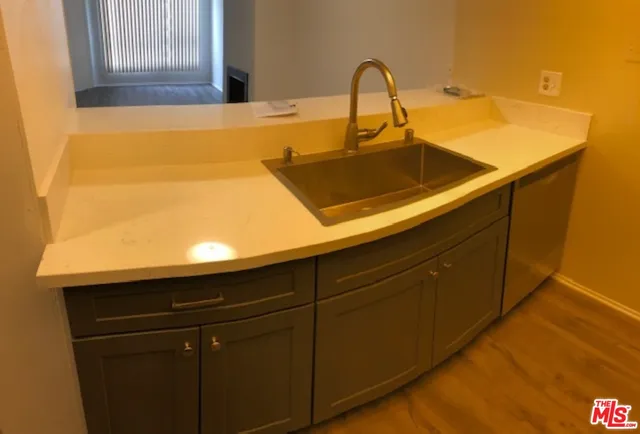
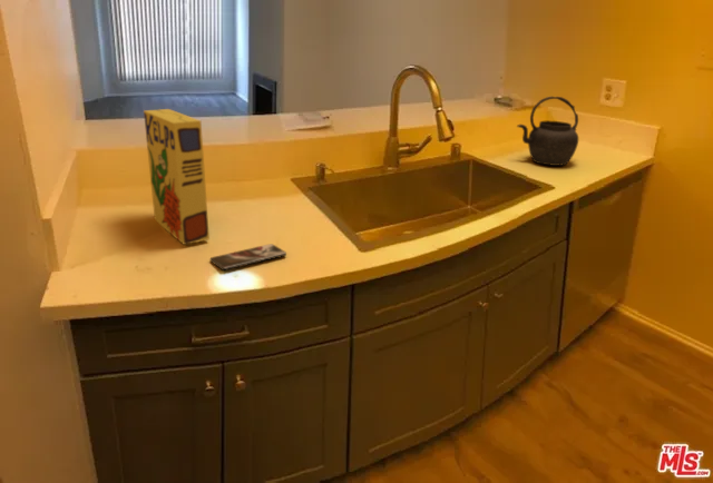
+ cereal box (176, 174)
+ kettle (547, 130)
+ smartphone (248, 256)
